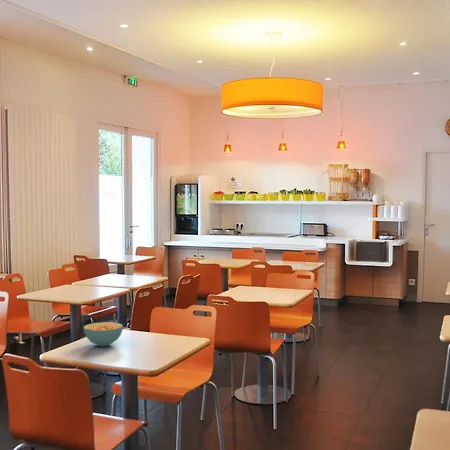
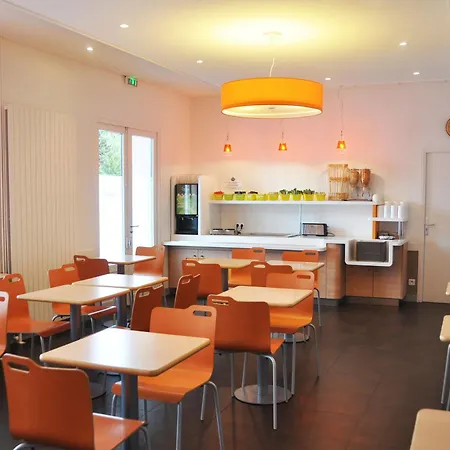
- cereal bowl (103, 335)
